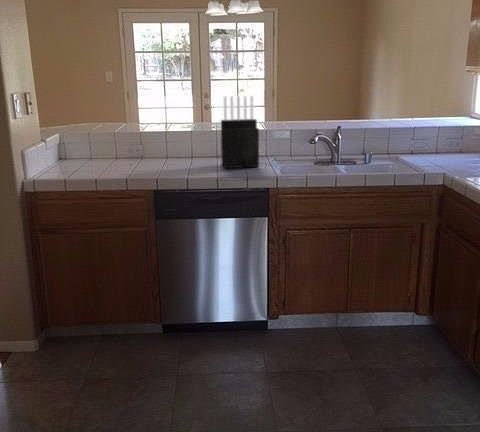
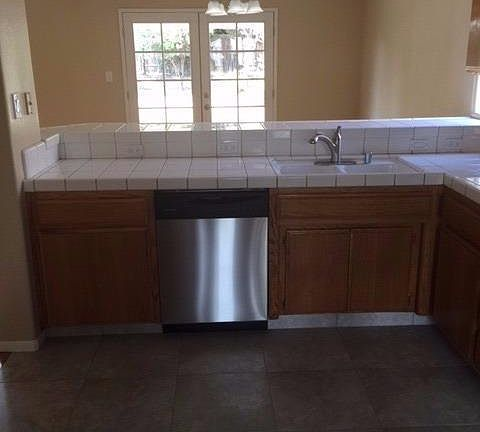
- knife block (240, 131)
